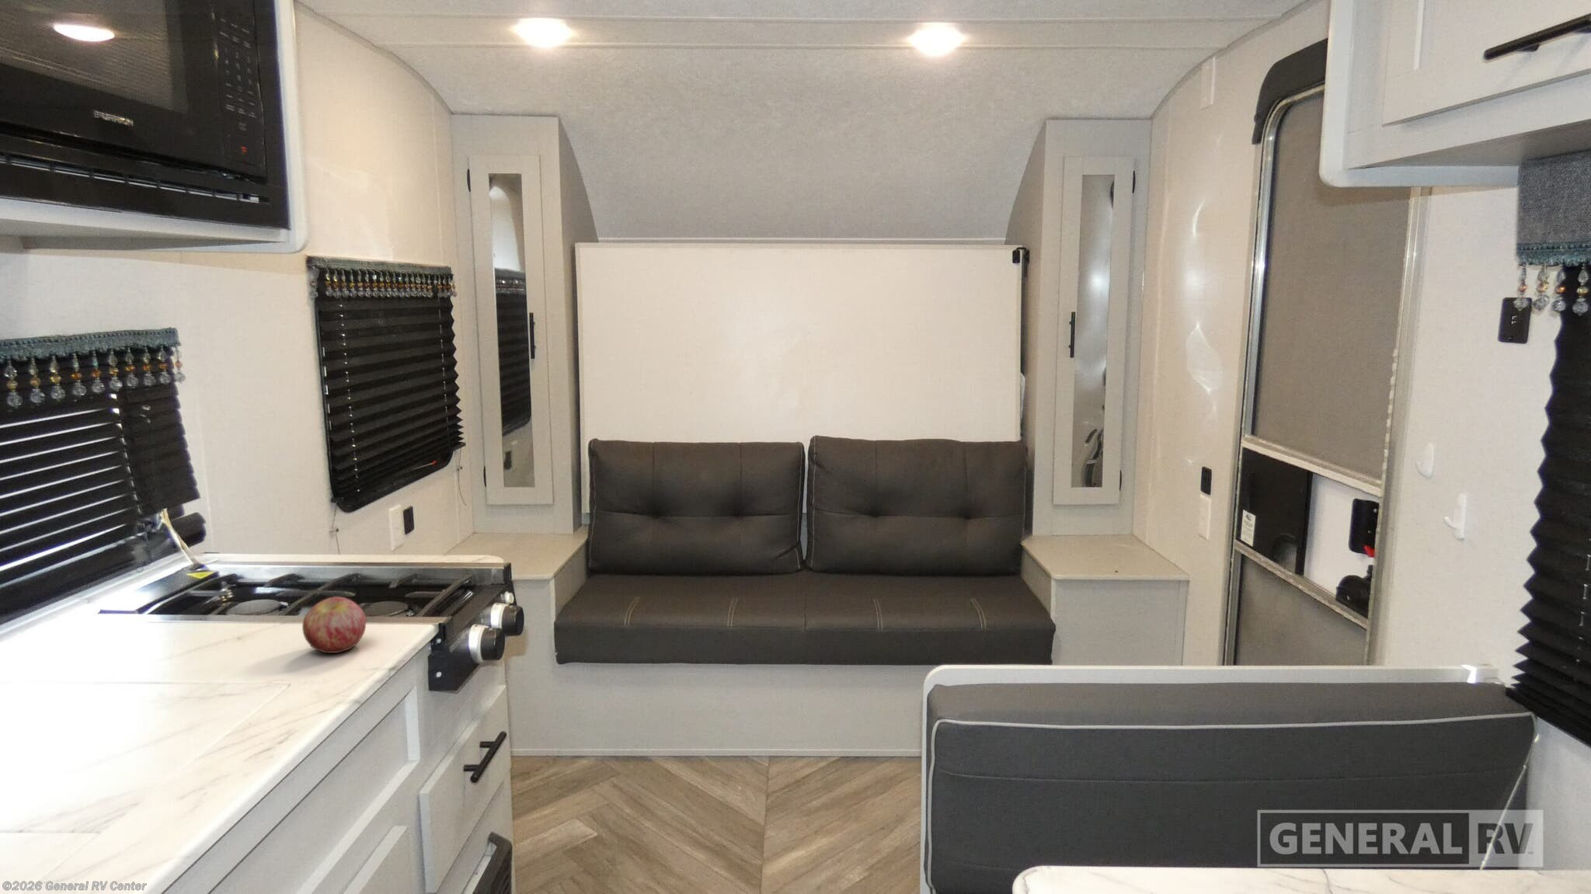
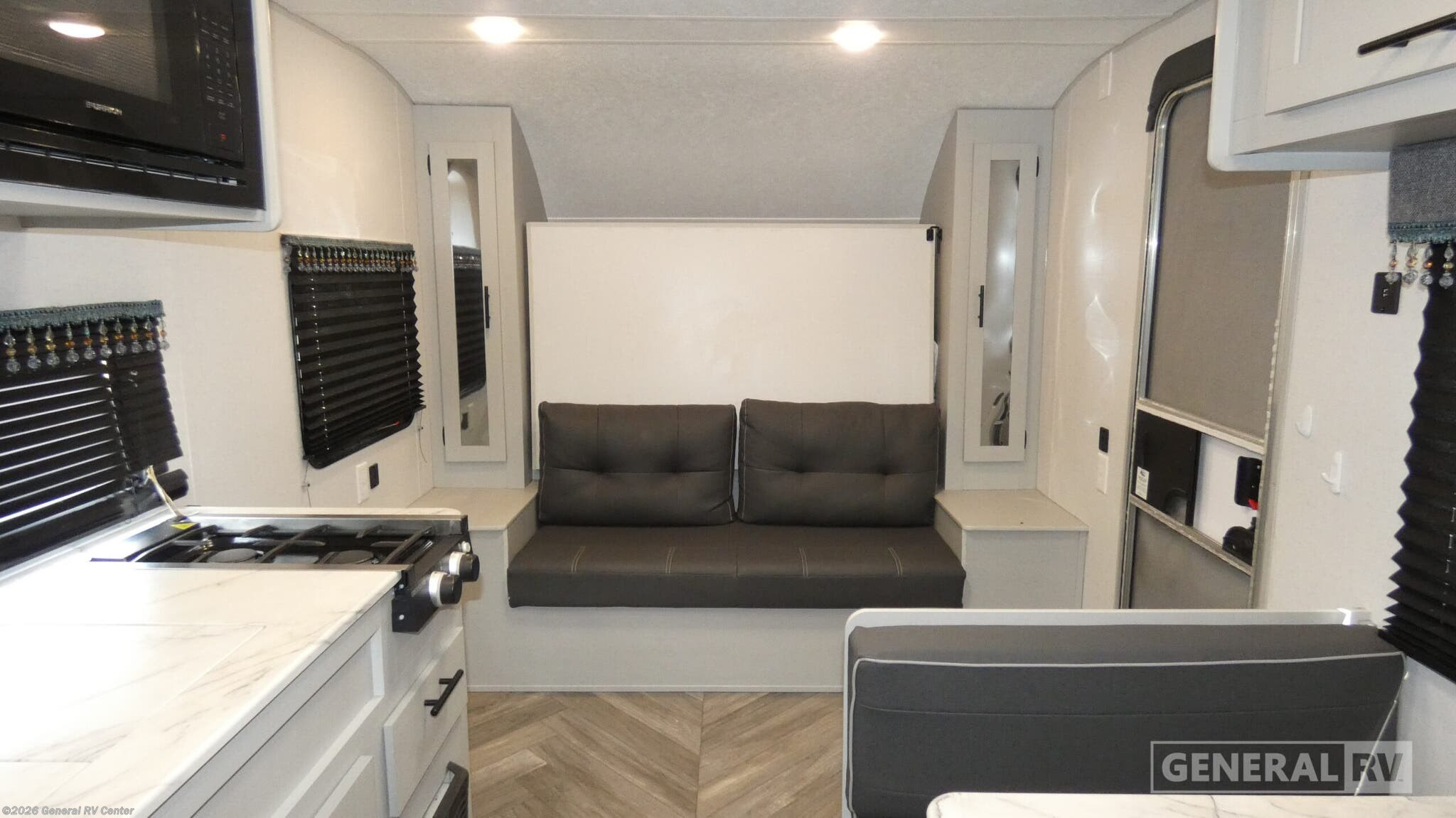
- apple (334, 624)
